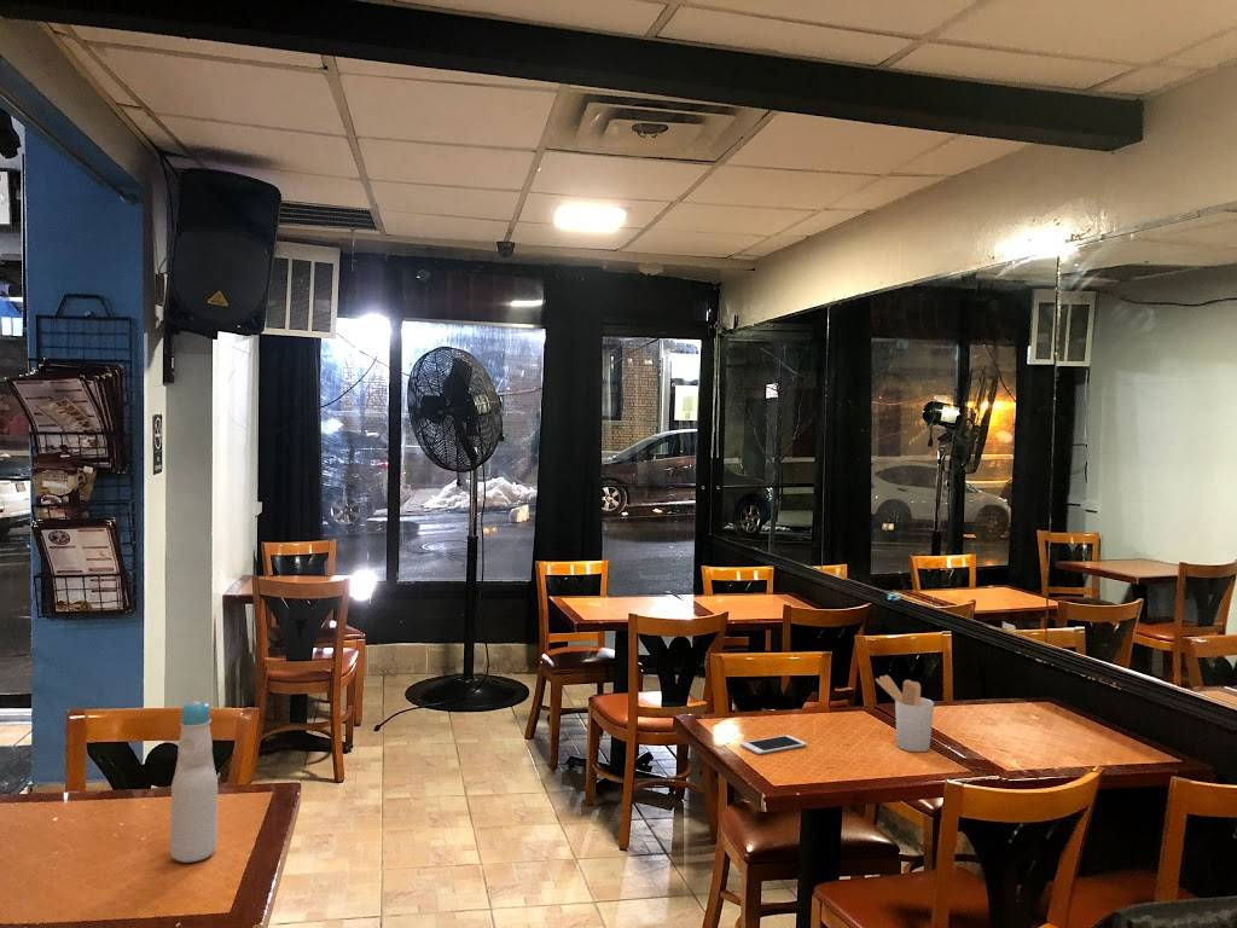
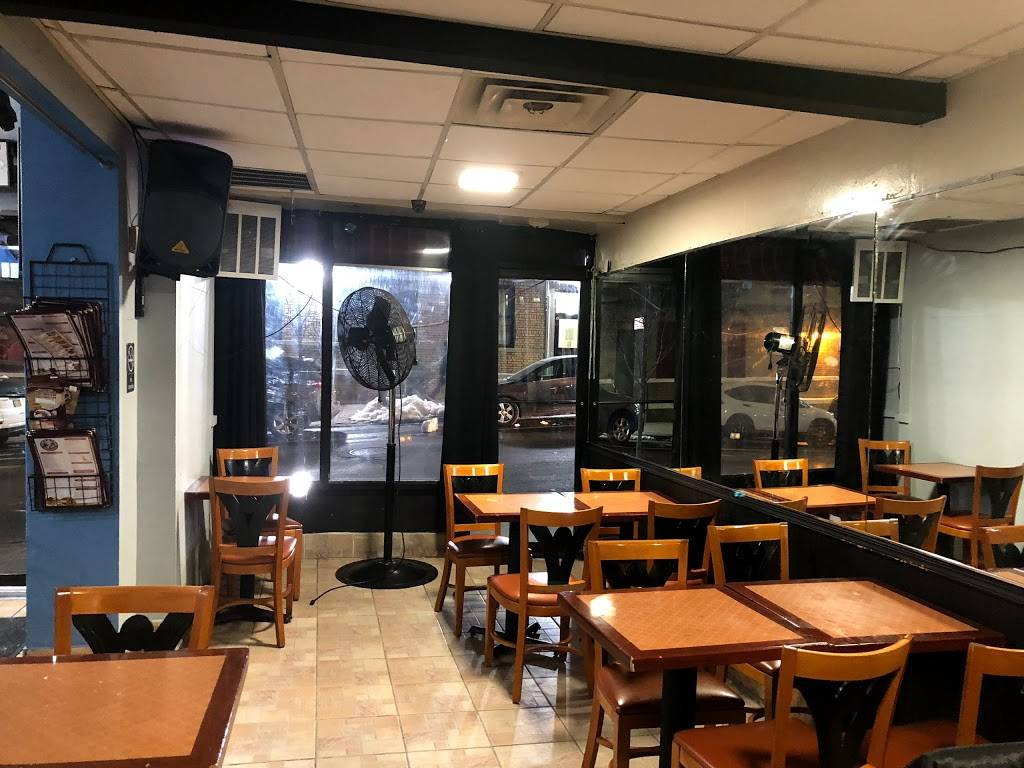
- bottle (194, 778)
- cell phone (773, 744)
- utensil holder (904, 710)
